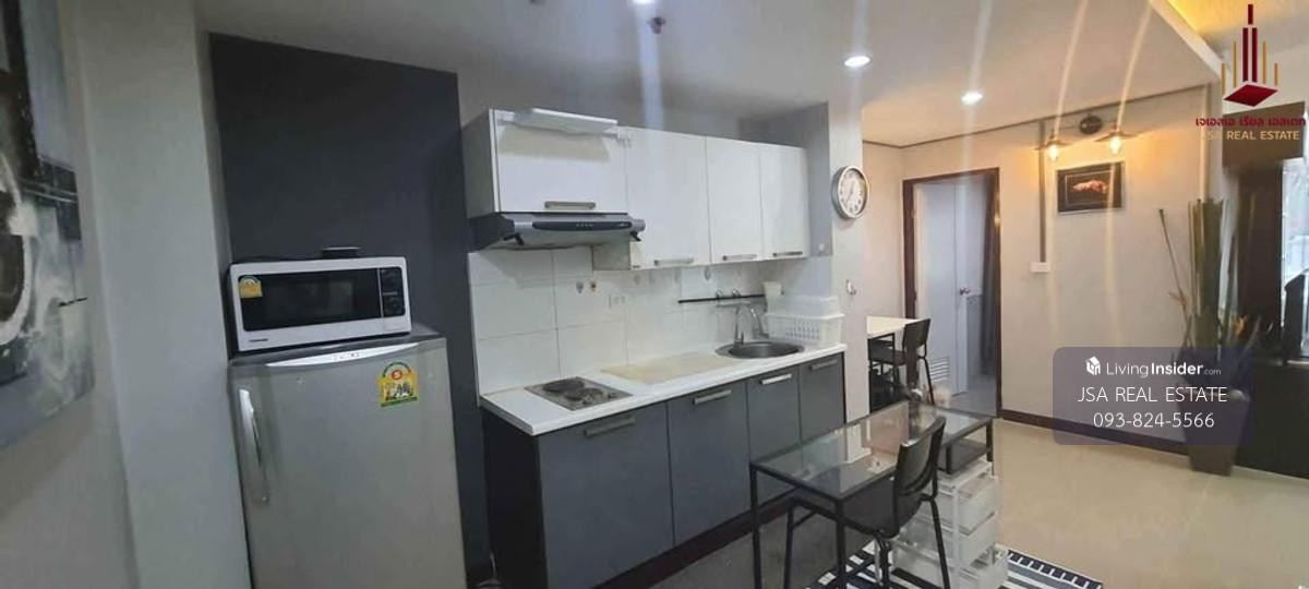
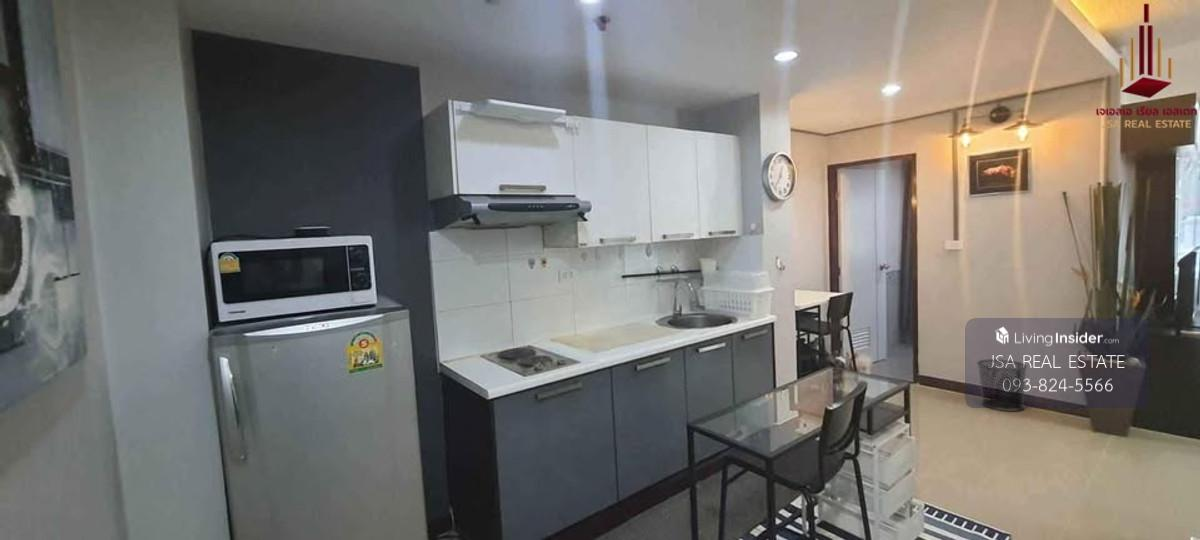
+ waste bin (1002, 384)
